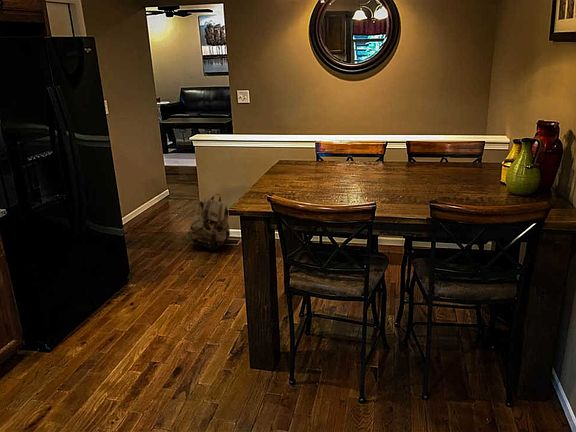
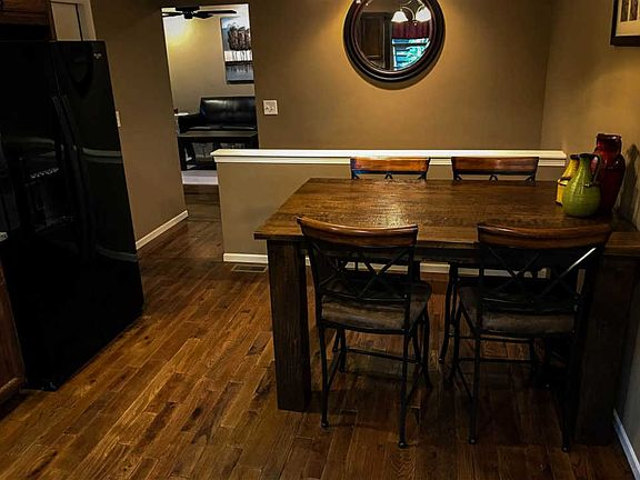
- backpack (208, 220)
